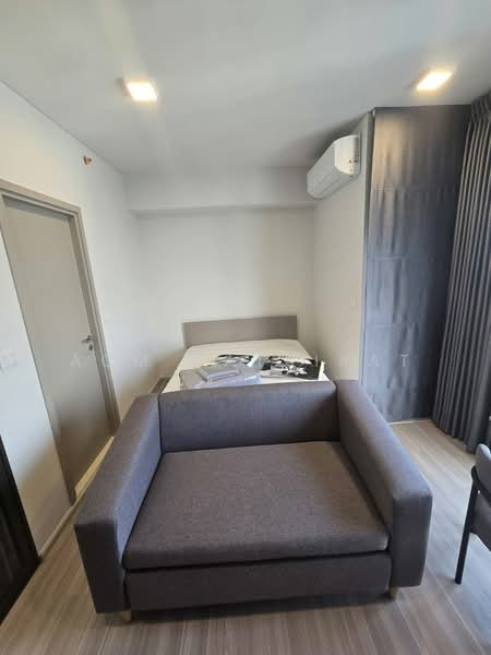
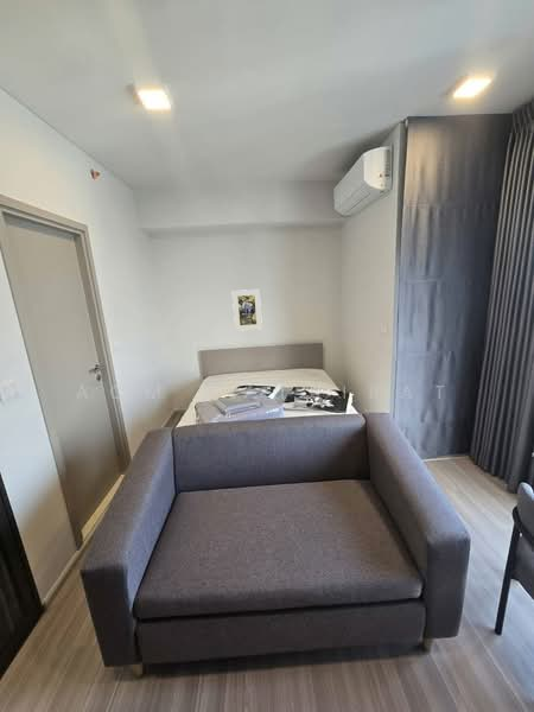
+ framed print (247, 310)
